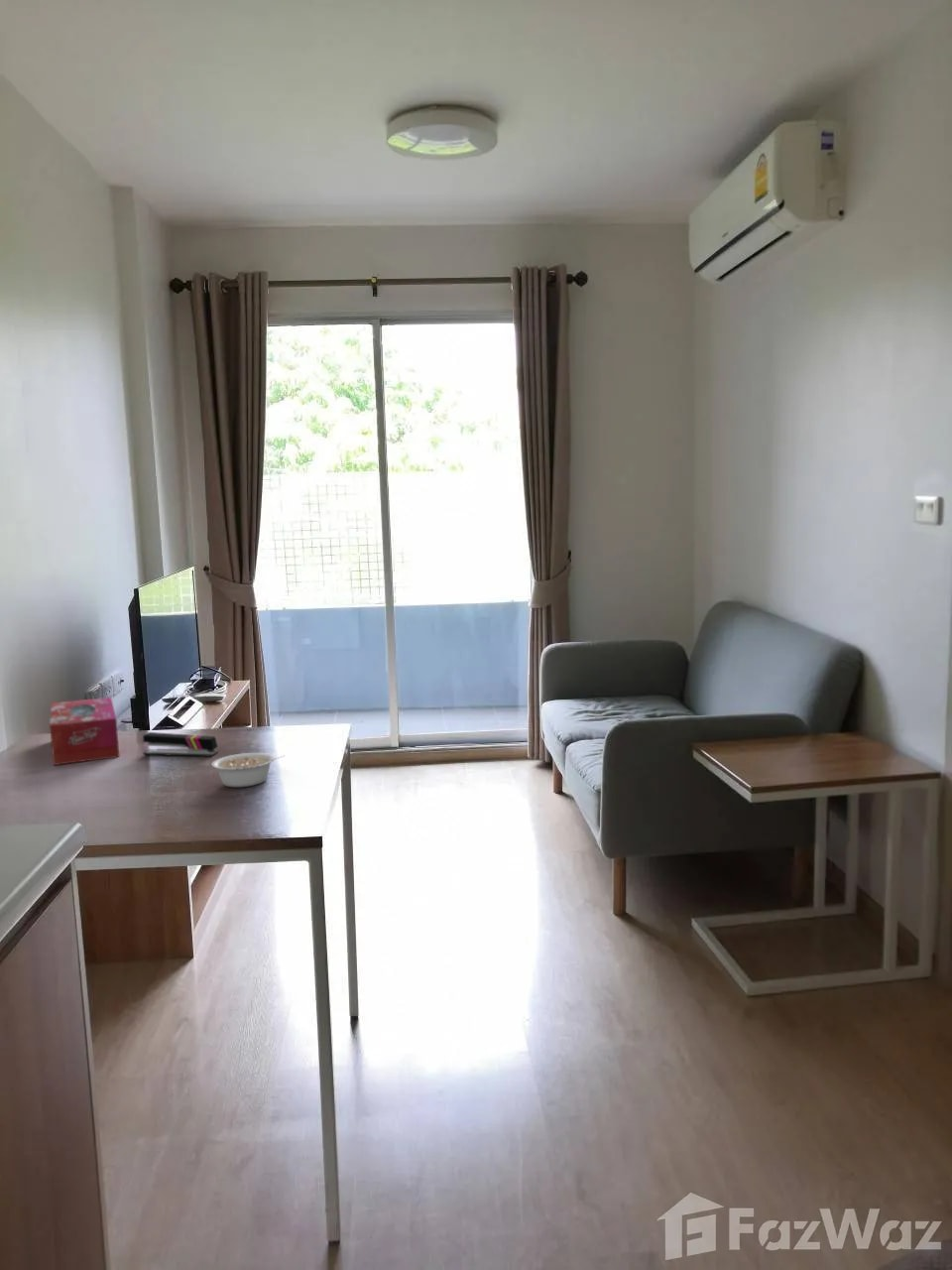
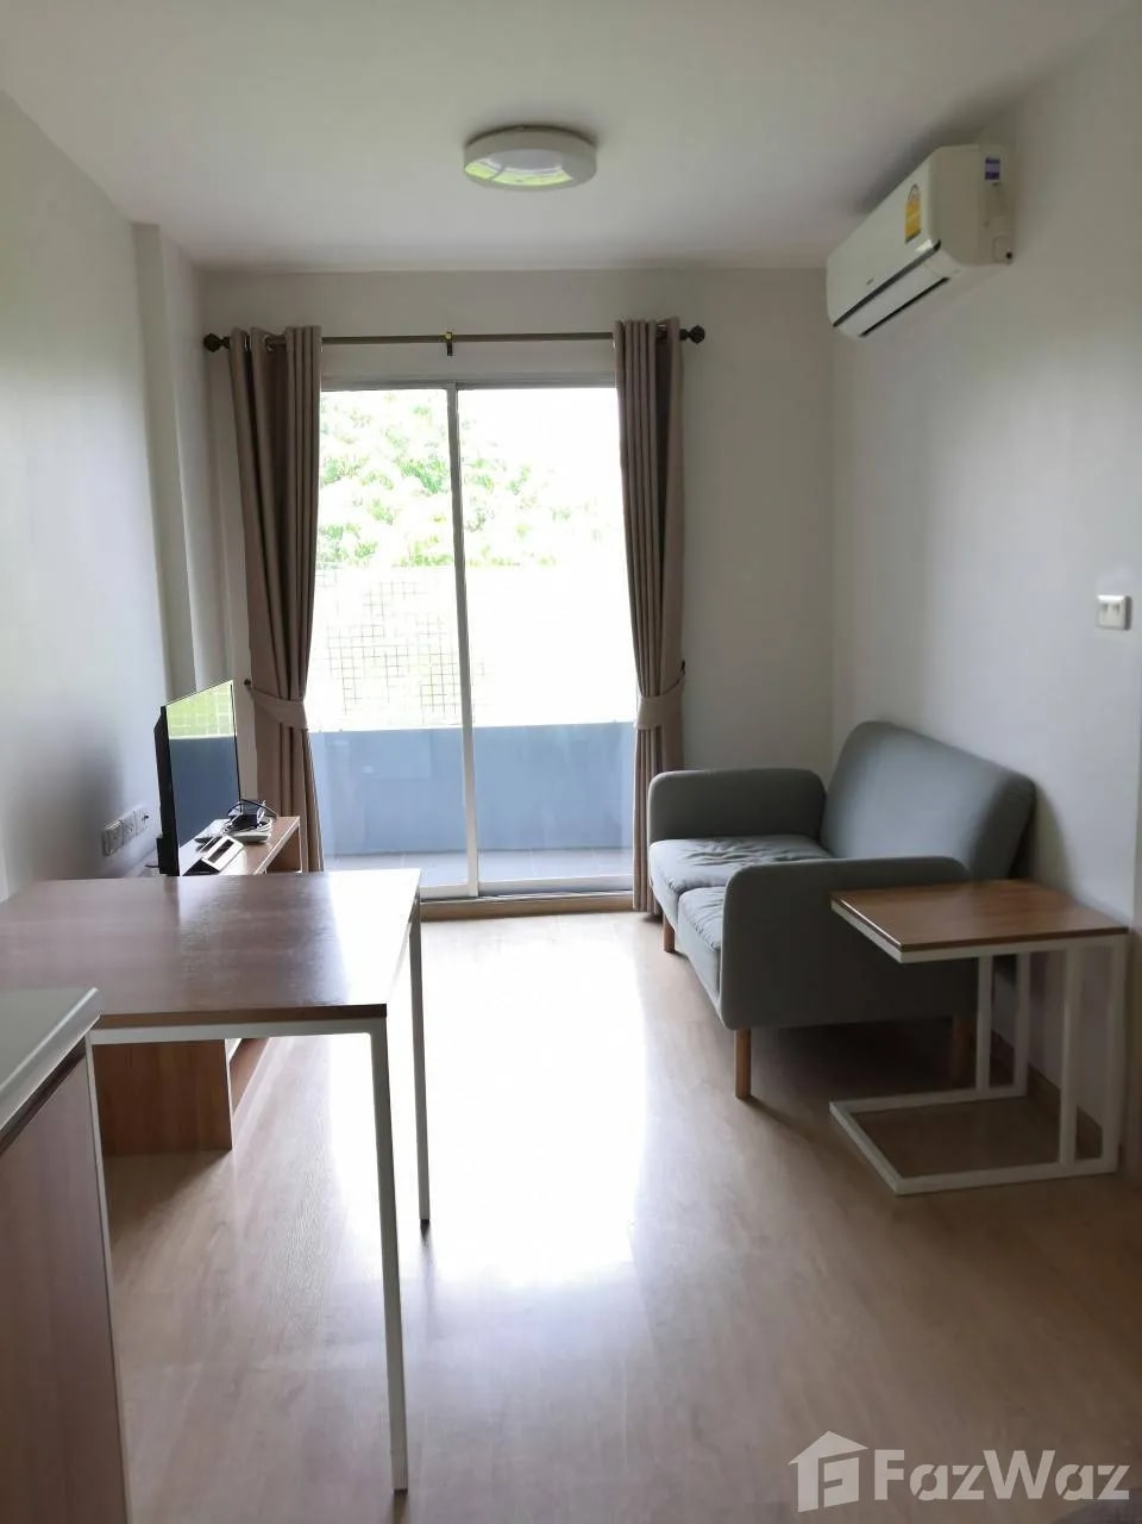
- tissue box (83, 728)
- legume (246, 768)
- stapler (179, 743)
